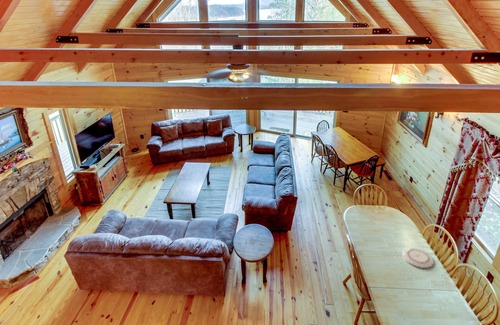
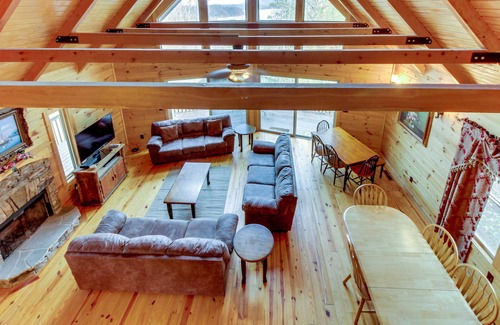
- plate (417, 256)
